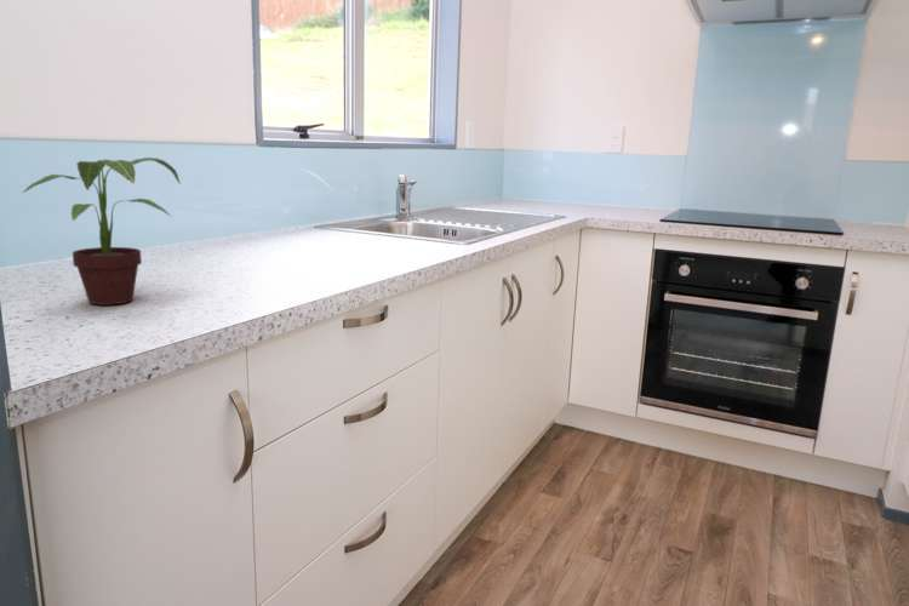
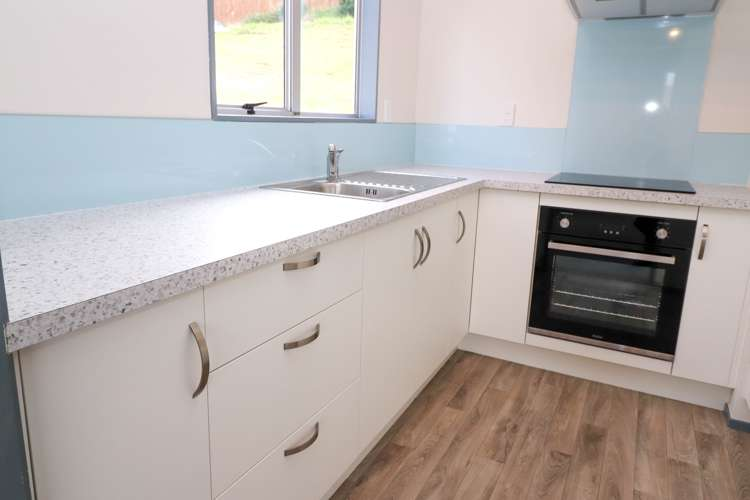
- potted plant (110, 230)
